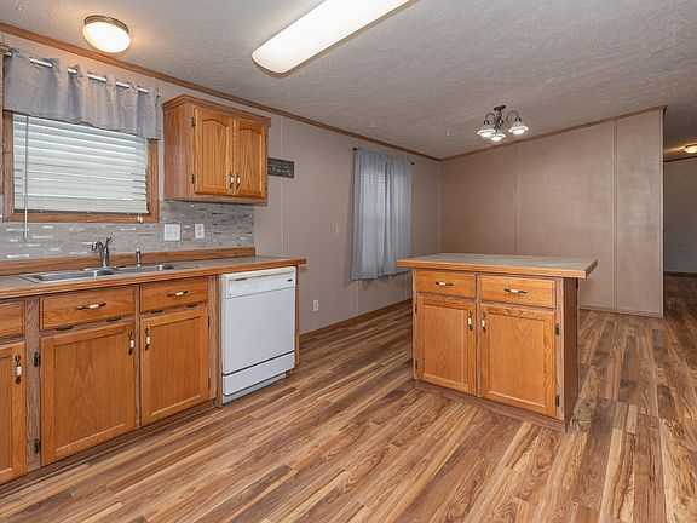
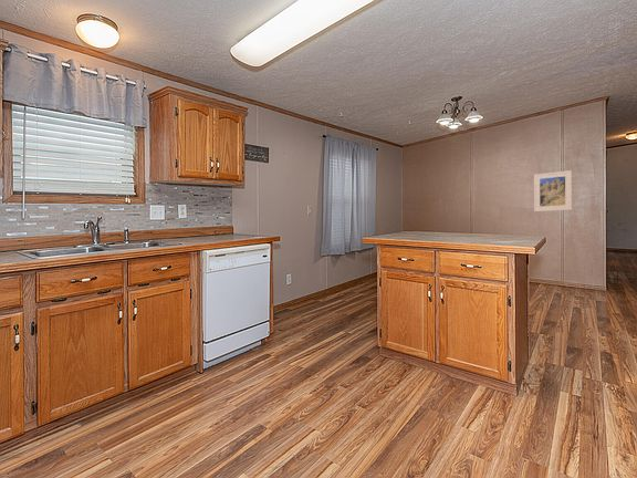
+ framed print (552, 191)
